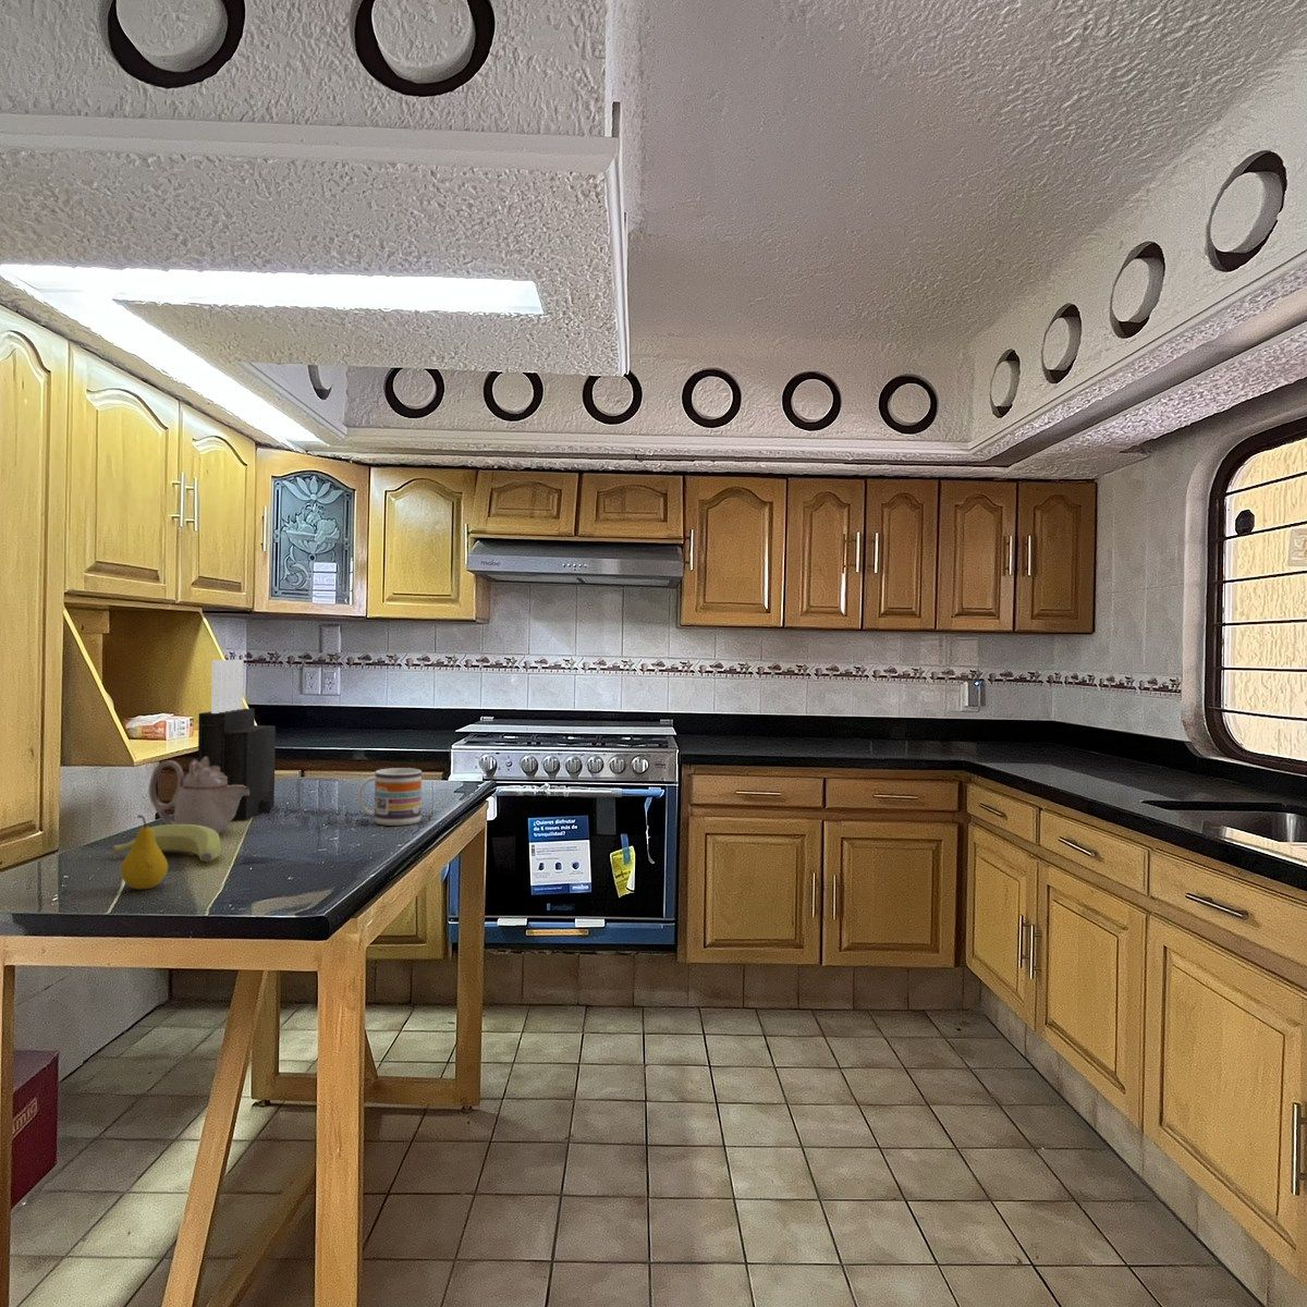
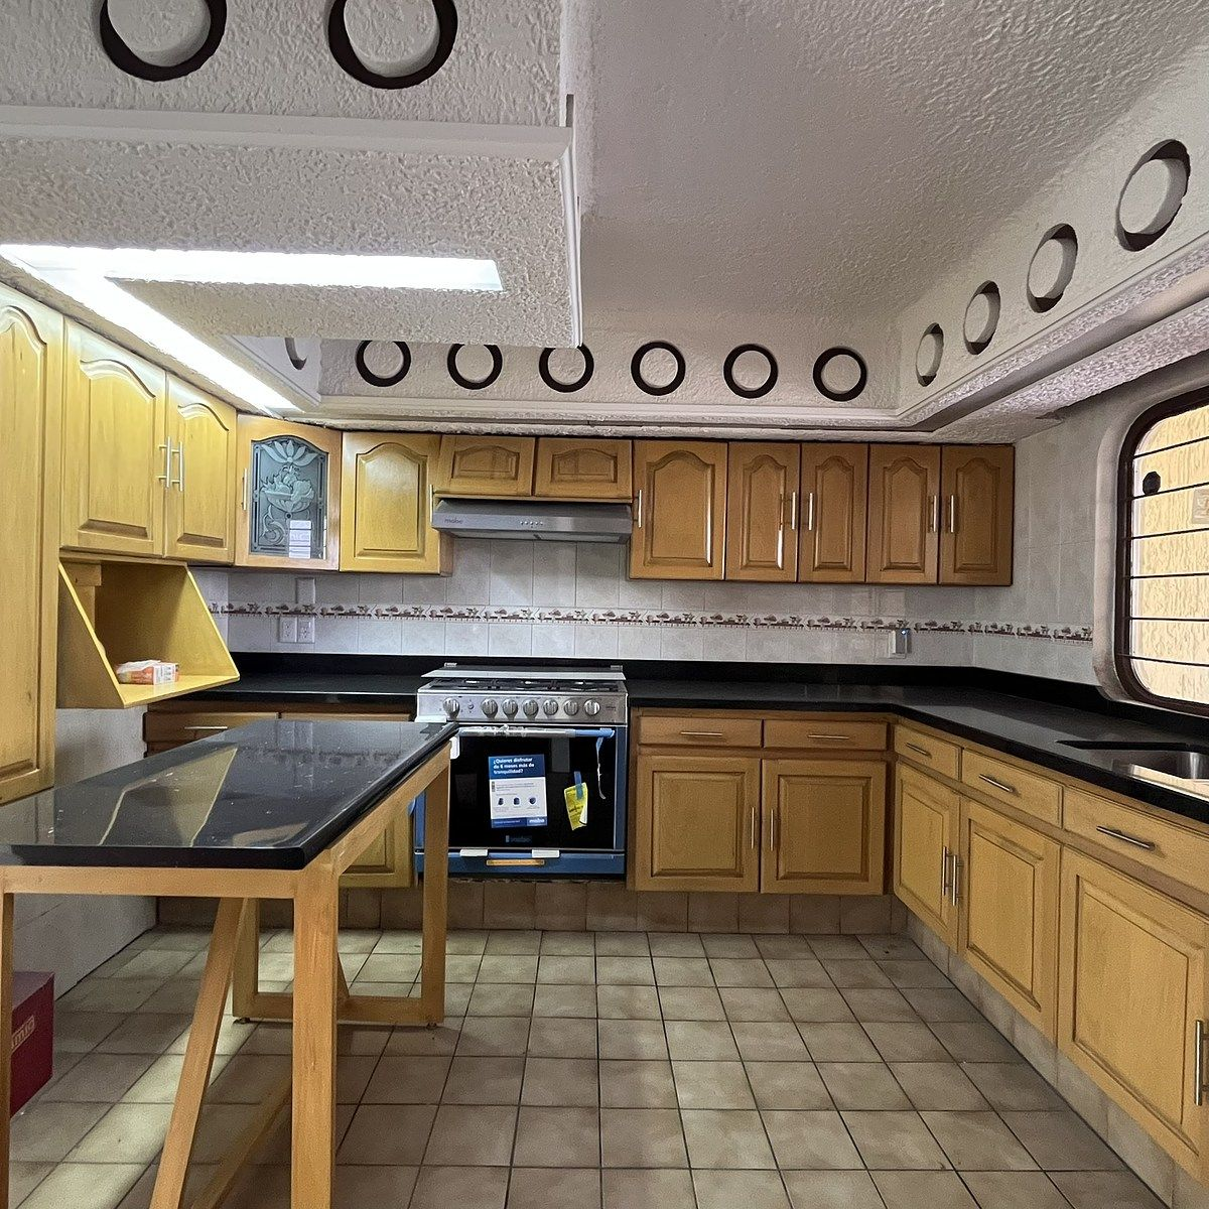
- knife block (243, 736)
- teapot (200, 795)
- fruit (145, 850)
- banana (166, 841)
- mug (393, 795)
